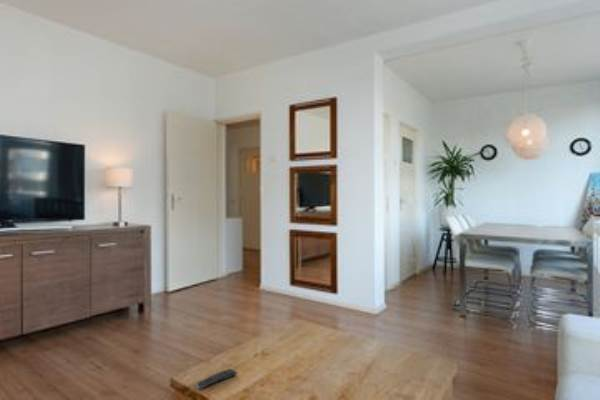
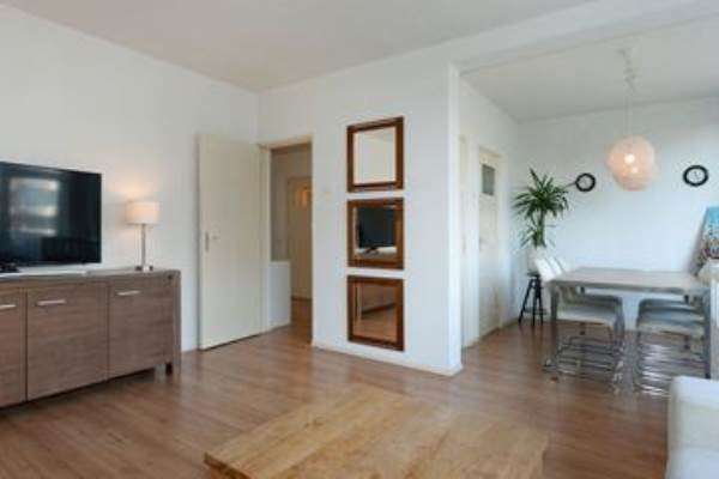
- remote control (216, 378)
